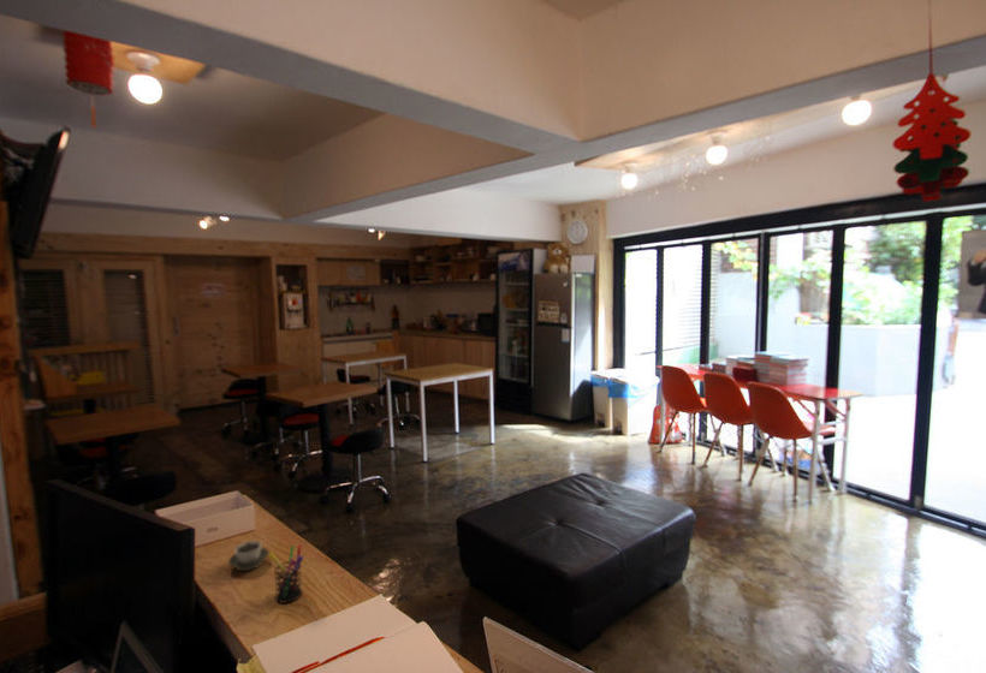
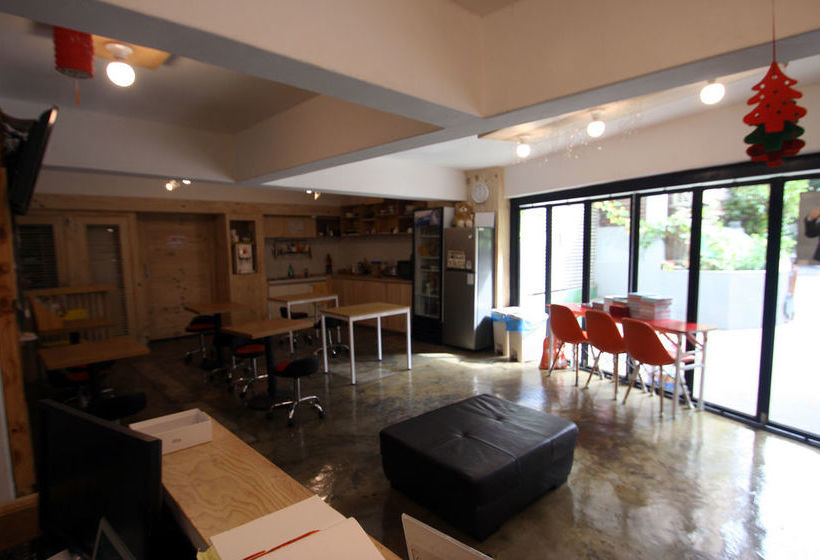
- pen holder (290, 568)
- cup (249, 555)
